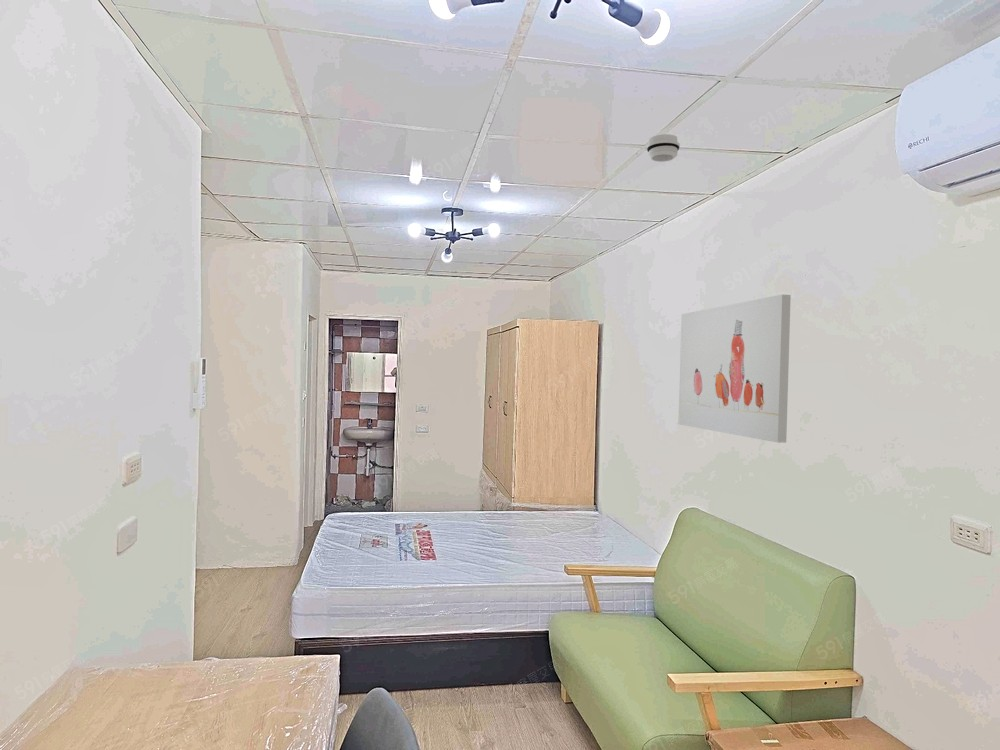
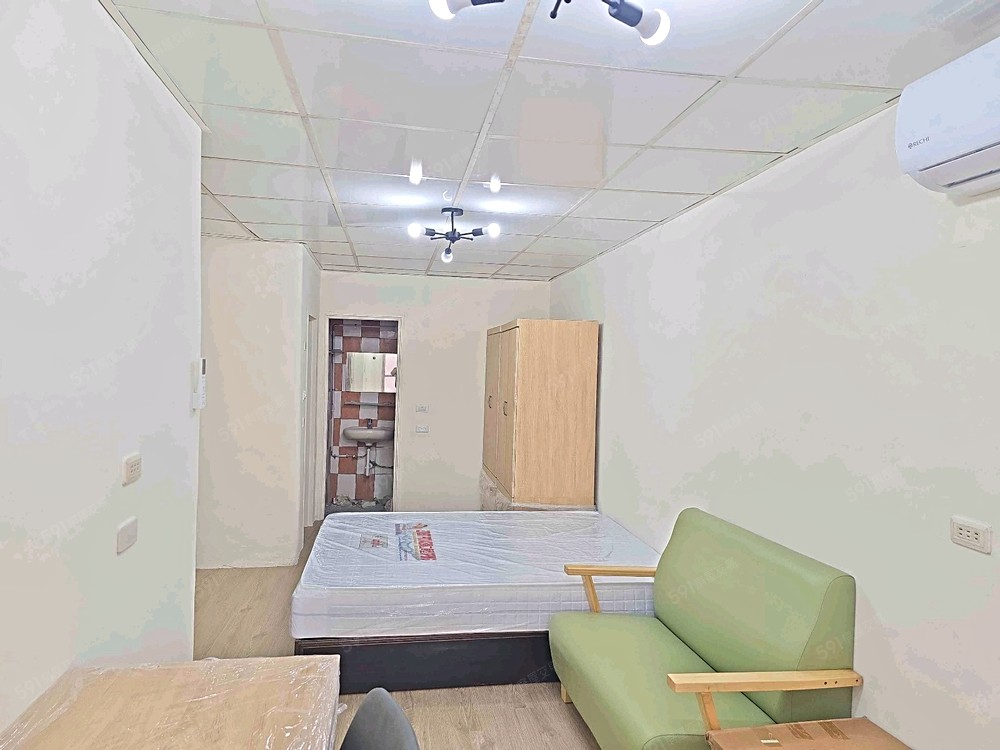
- smoke detector (663, 148)
- wall art (726, 368)
